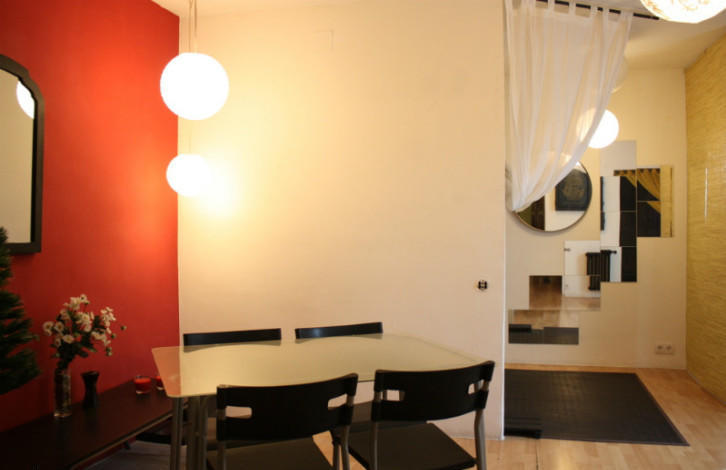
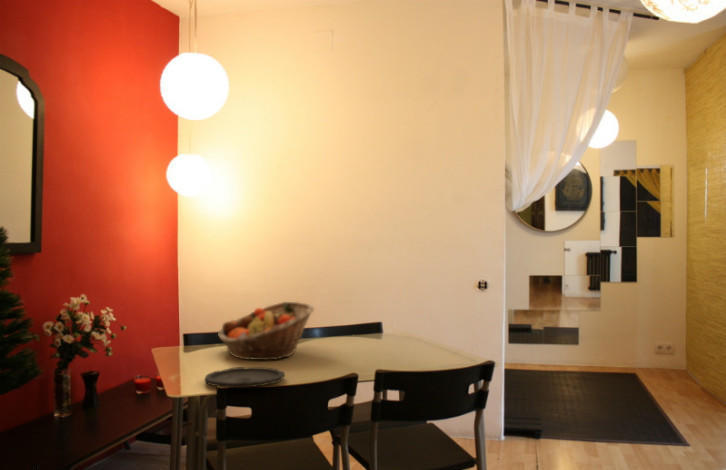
+ fruit basket (266, 328)
+ plate (245, 377)
